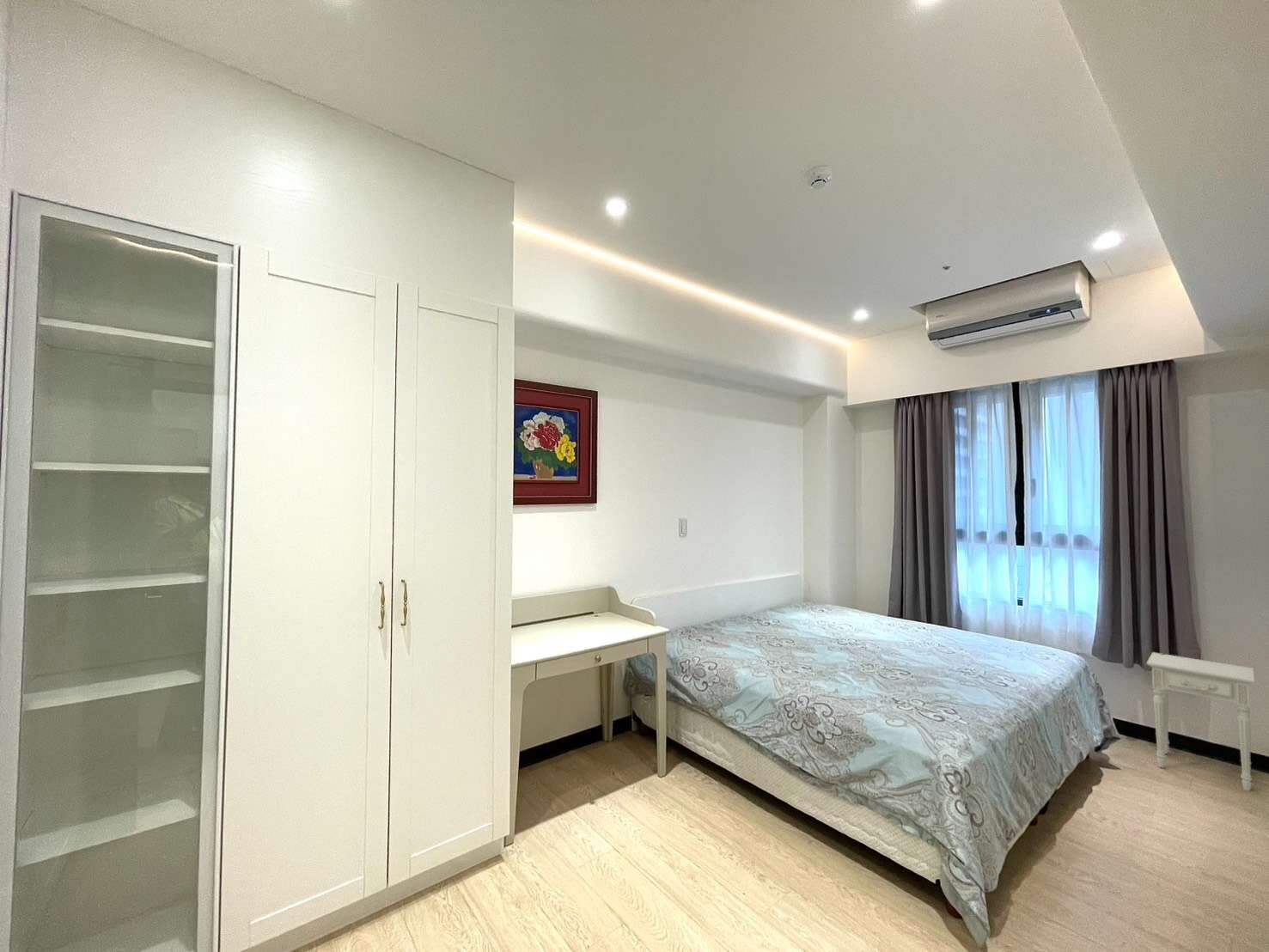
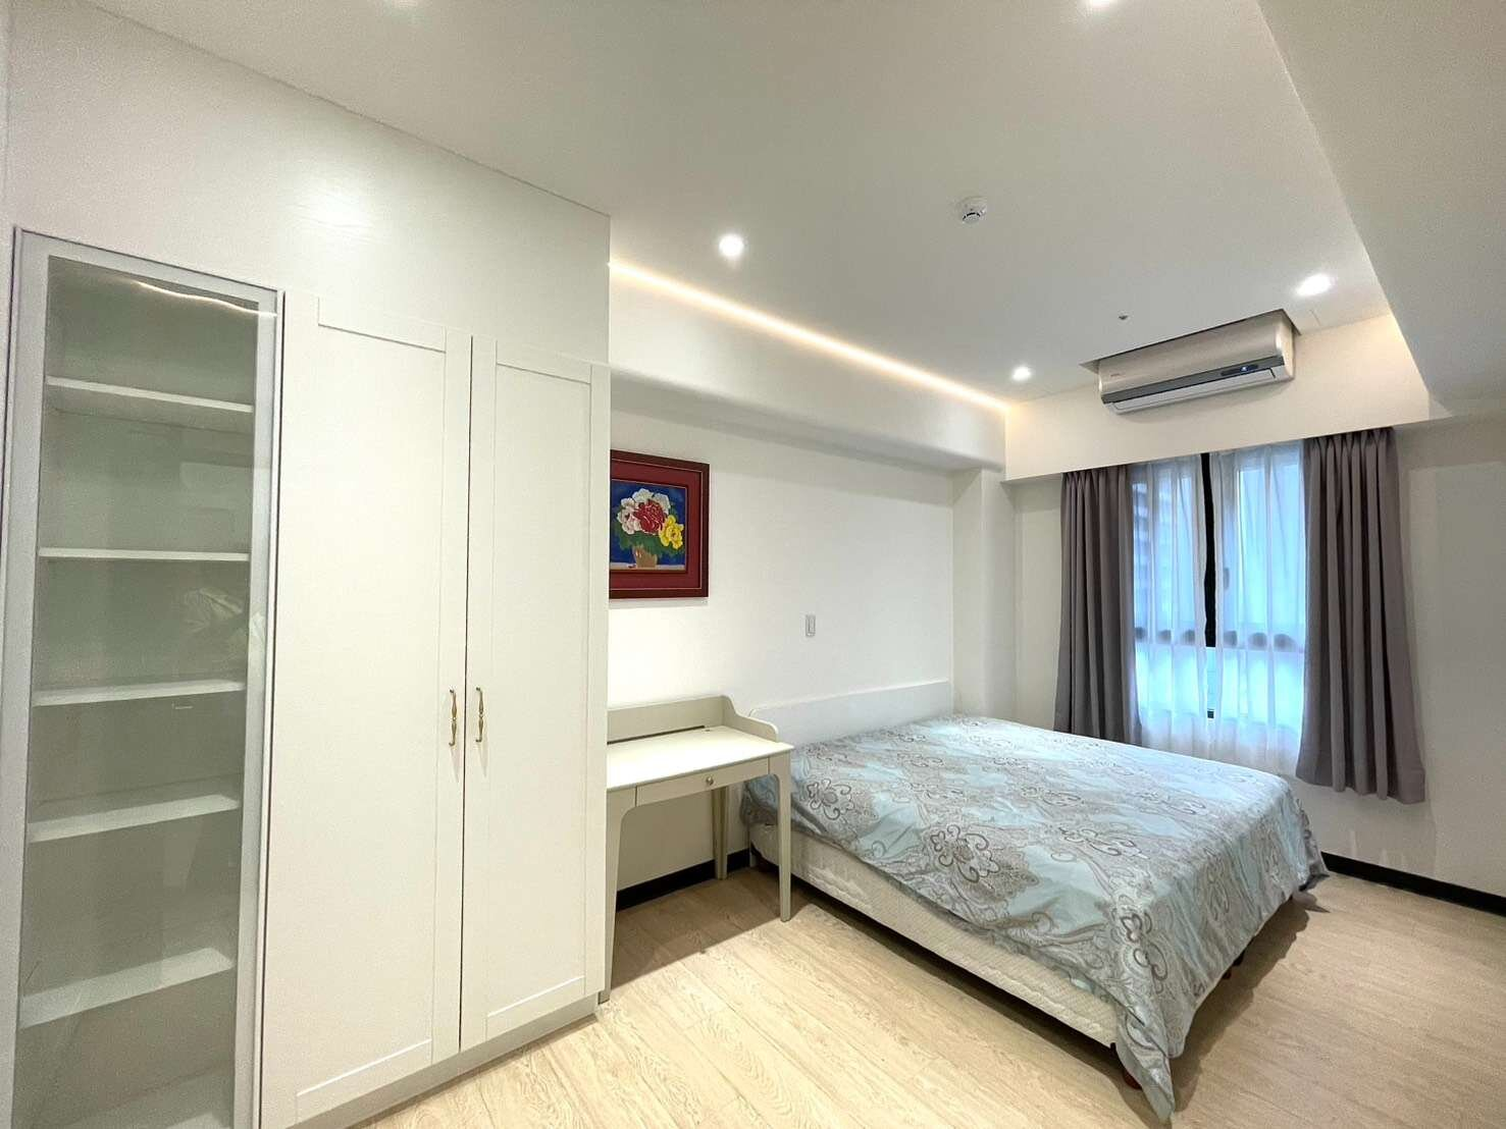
- nightstand (1204, 696)
